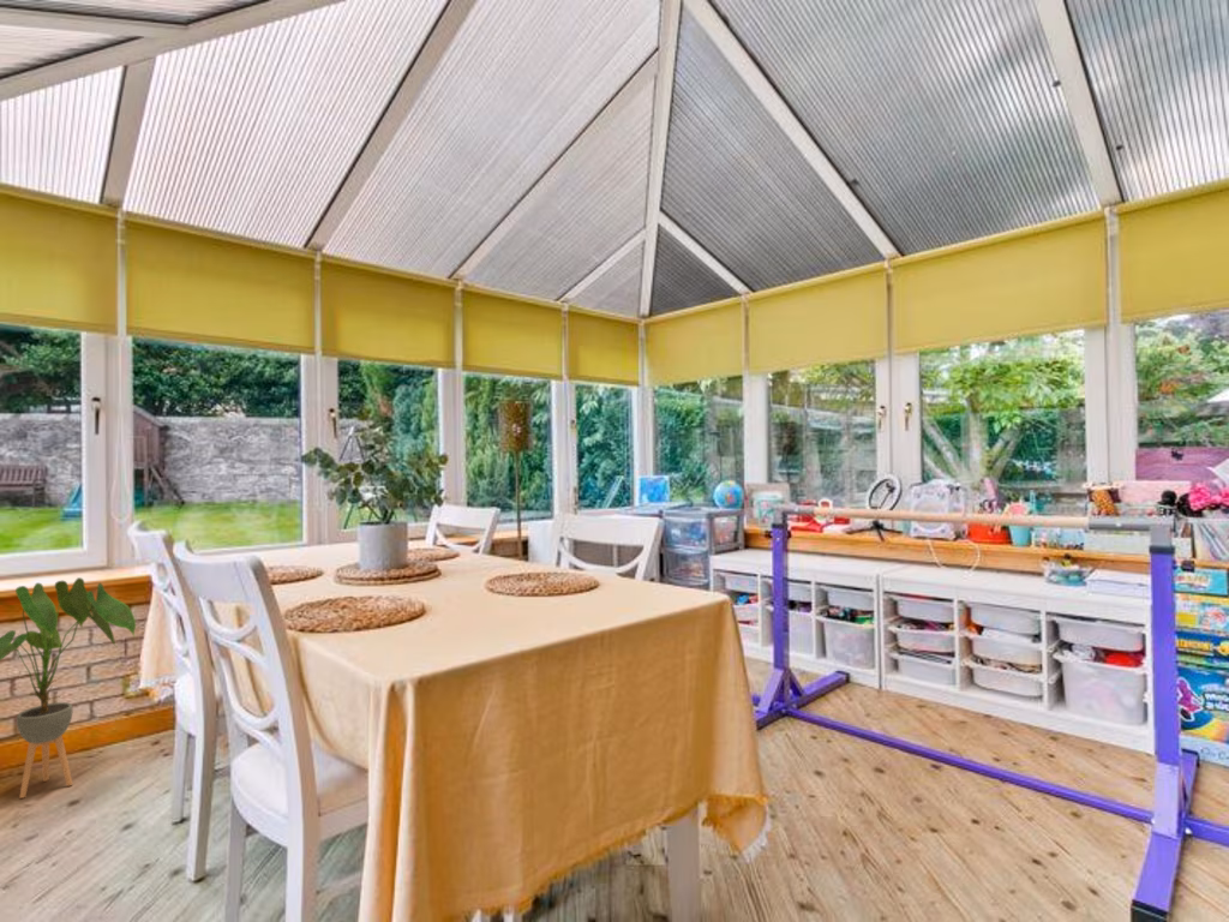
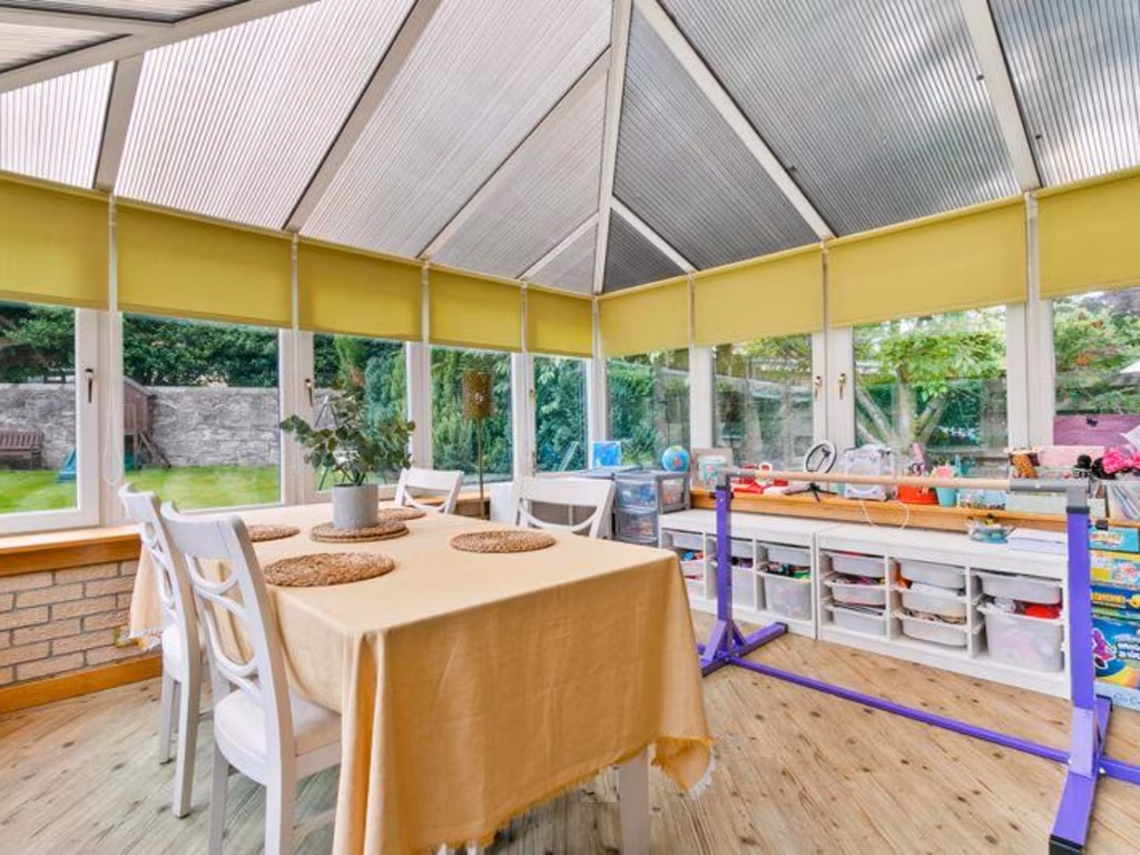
- house plant (55, 679)
